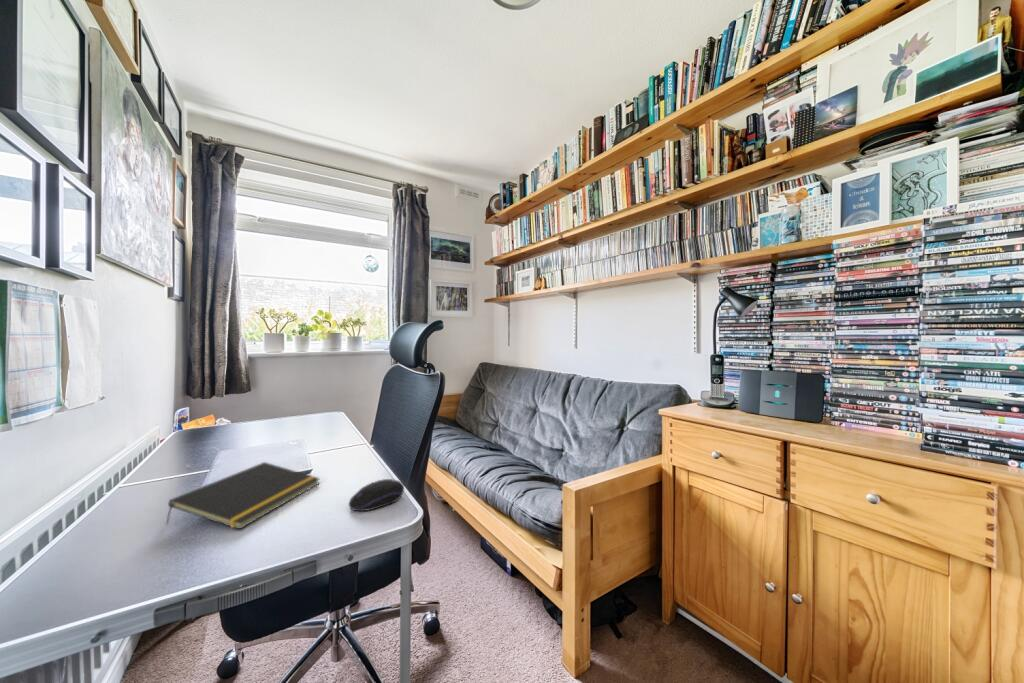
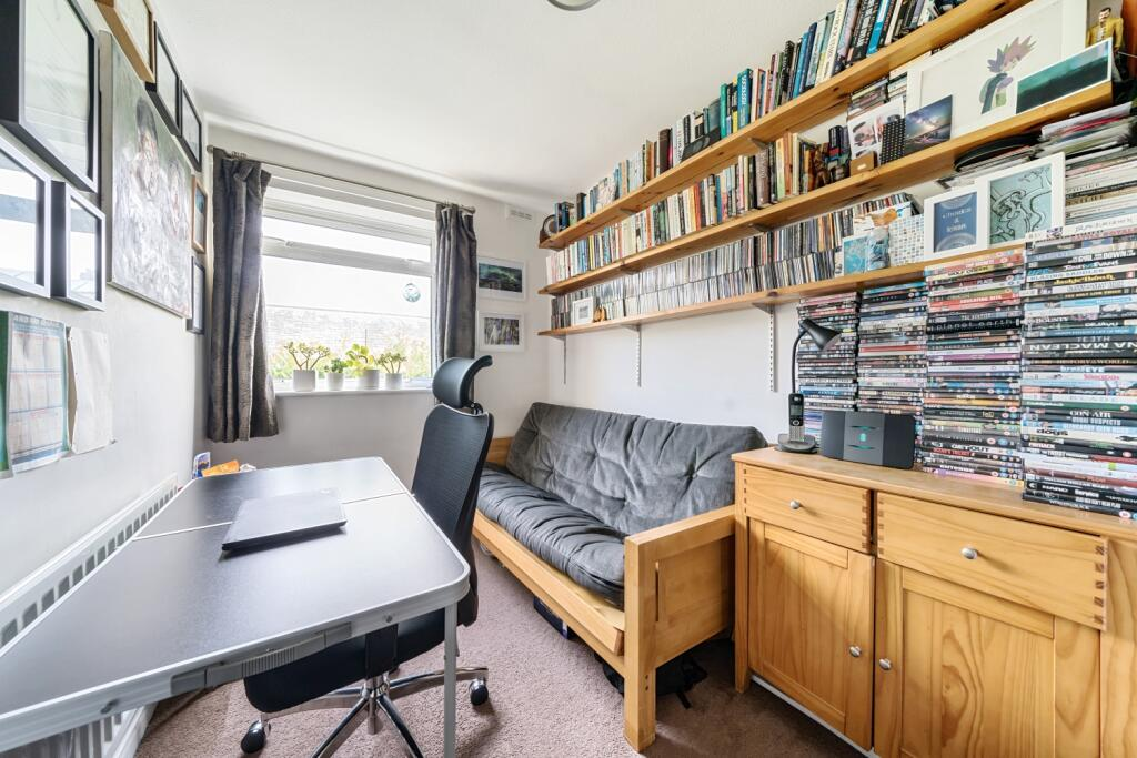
- notepad (253, 490)
- computer mouse (377, 492)
